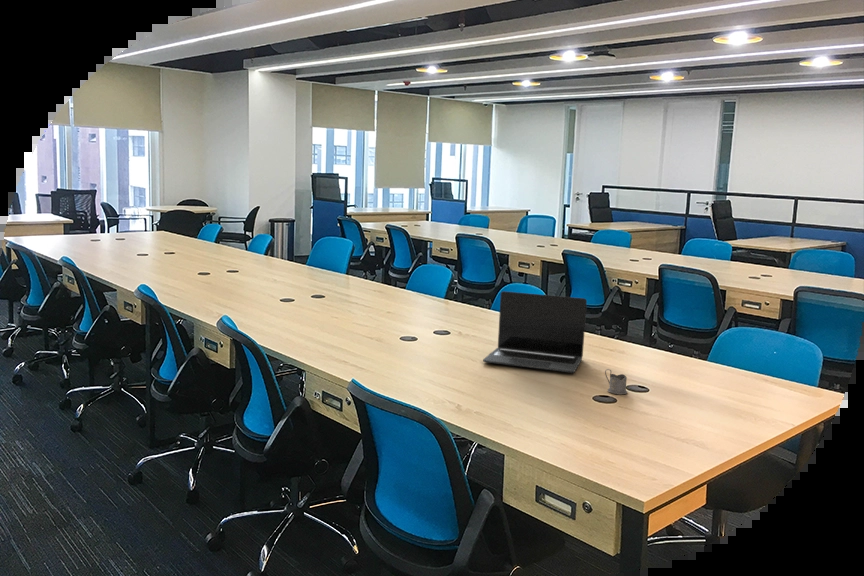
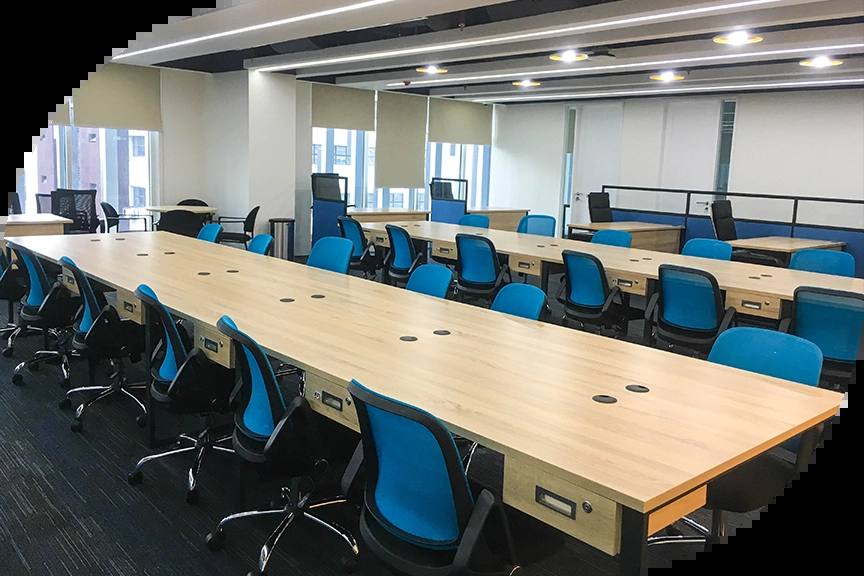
- laptop (535, 330)
- tea glass holder (616, 378)
